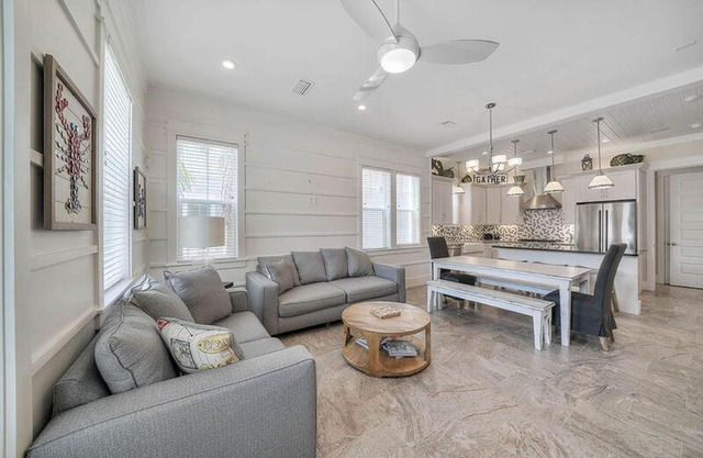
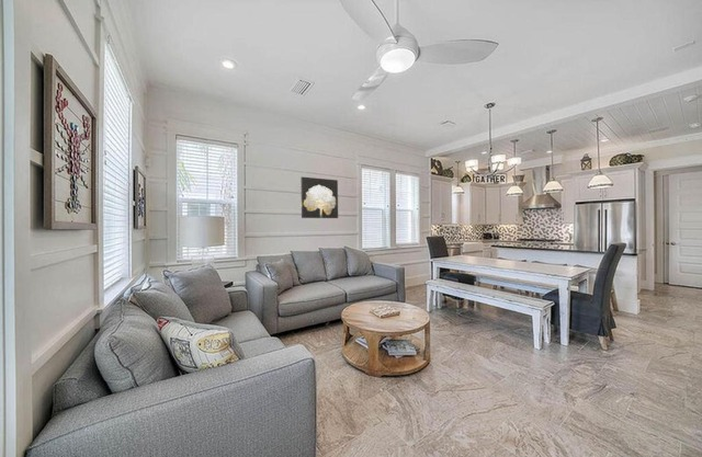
+ wall art (319, 198)
